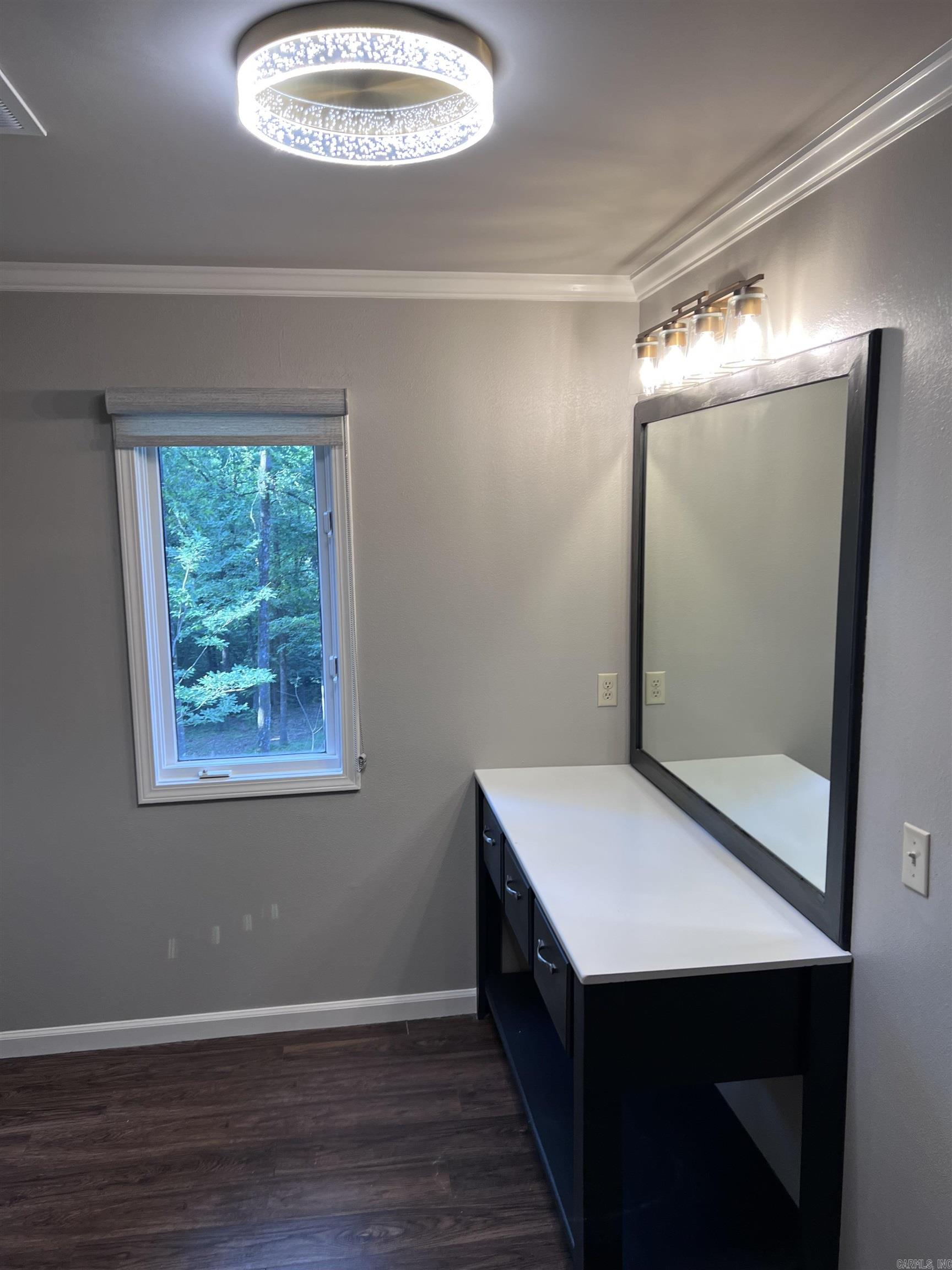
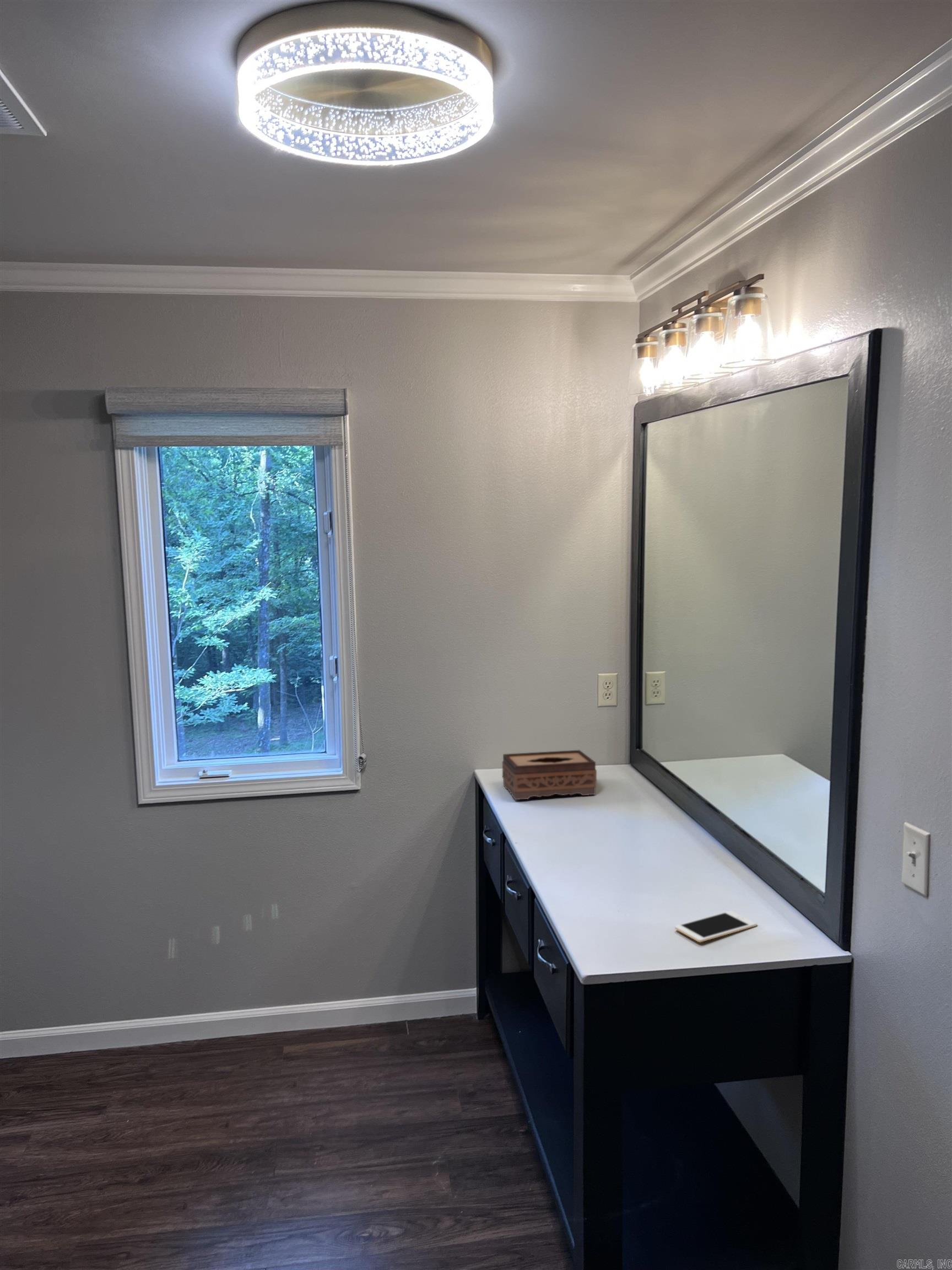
+ cell phone (716, 925)
+ tissue box (548, 774)
